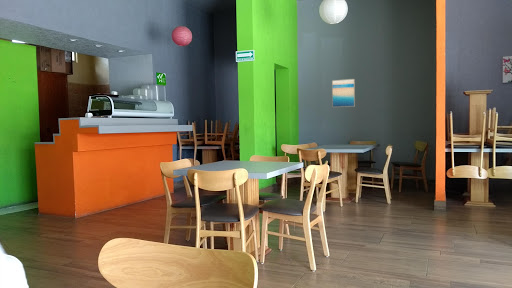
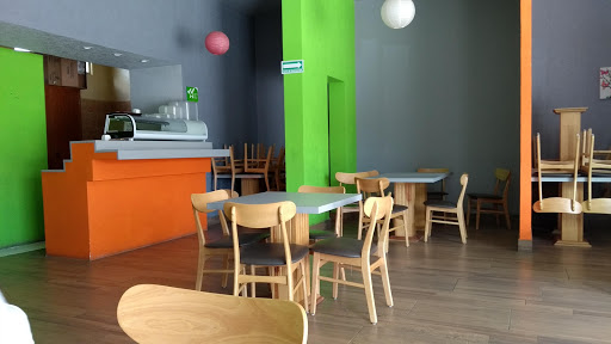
- wall art (343, 93)
